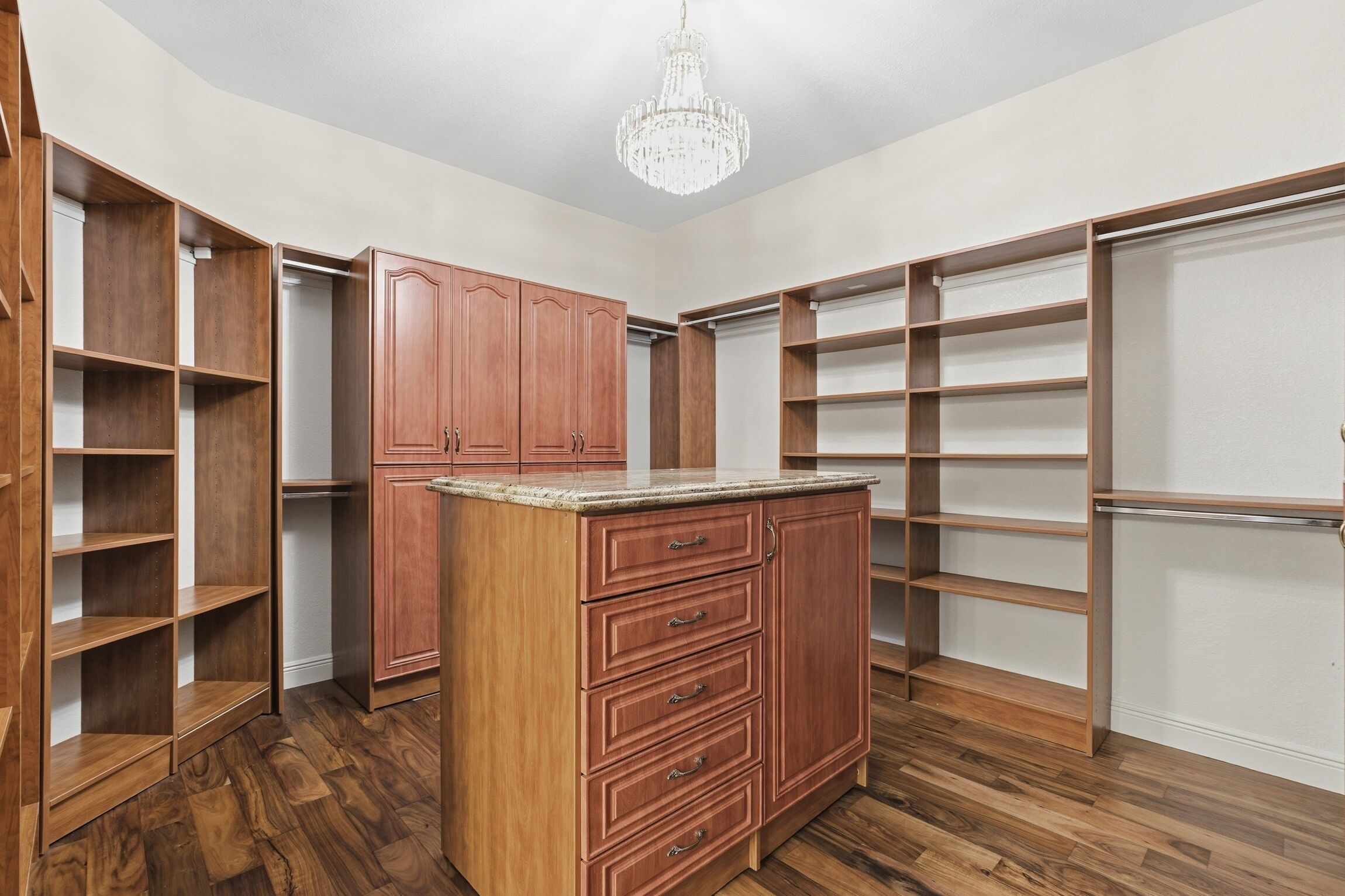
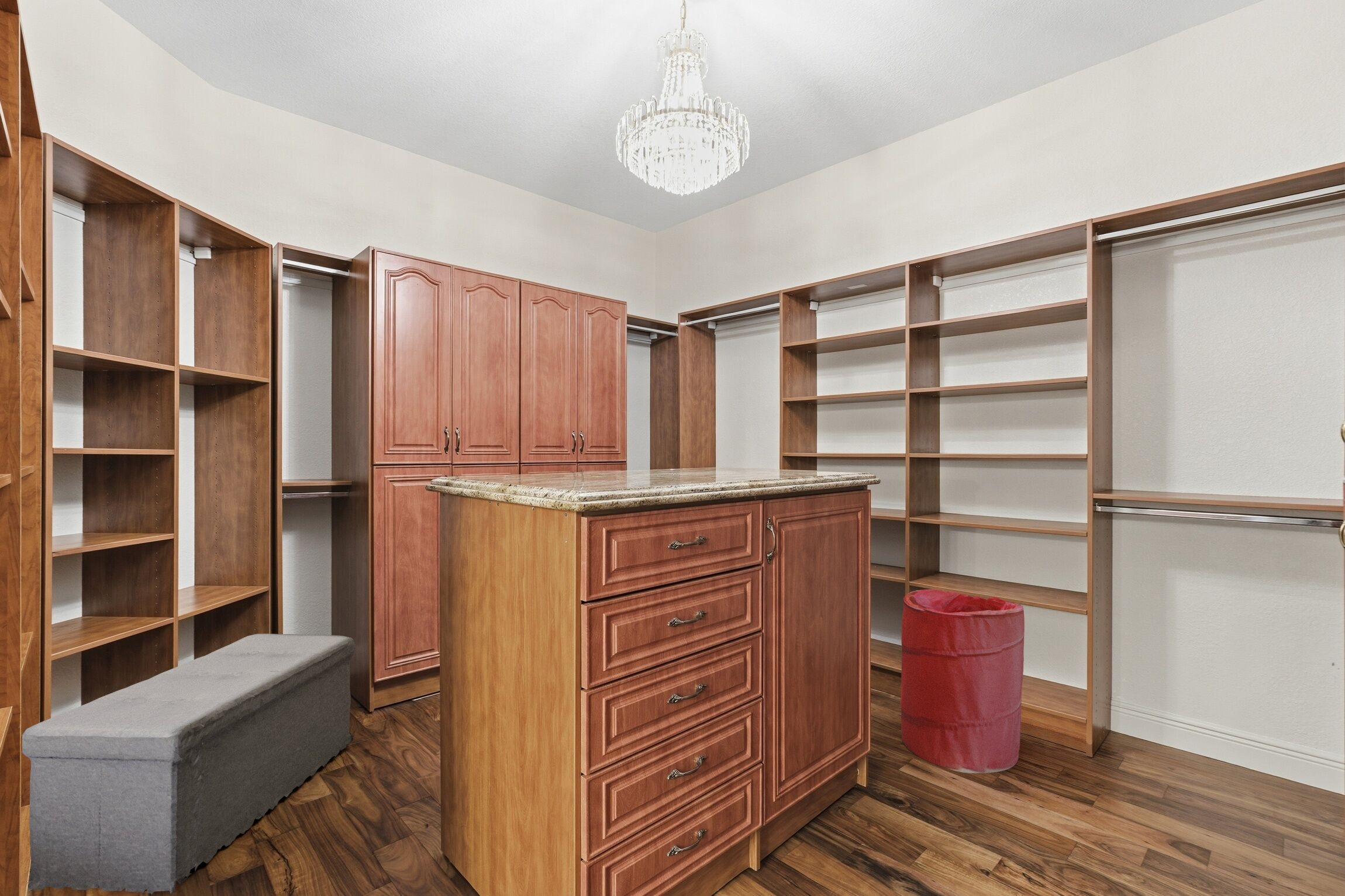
+ laundry hamper (960, 670)
+ storage ottoman (221, 737)
